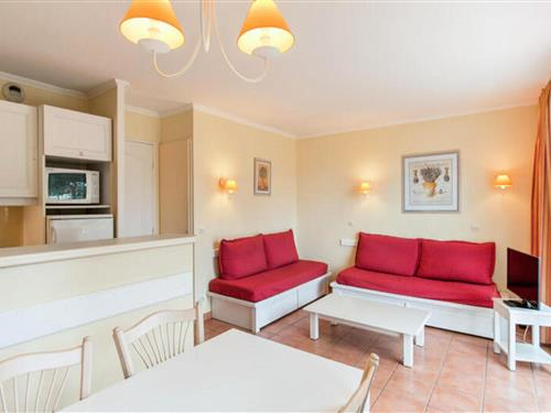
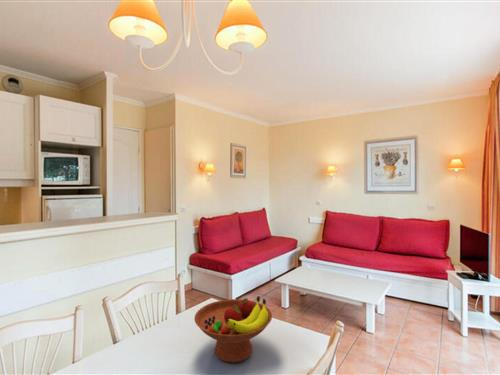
+ fruit bowl (233, 326)
